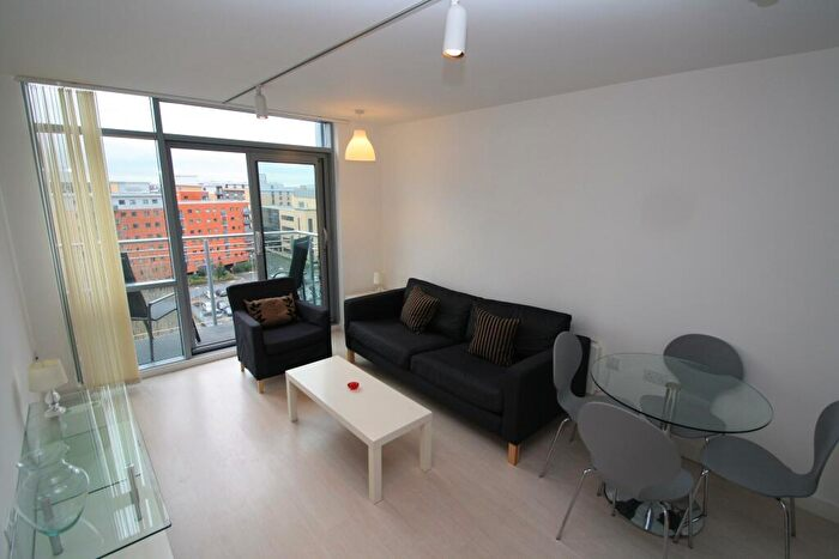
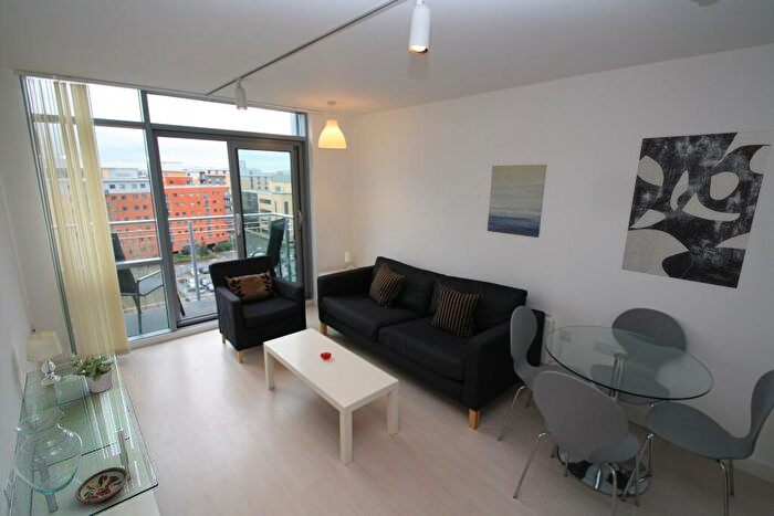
+ wall art (514, 200)
+ wall art (687, 209)
+ decorative bowl (103, 487)
+ potted plant (92, 373)
